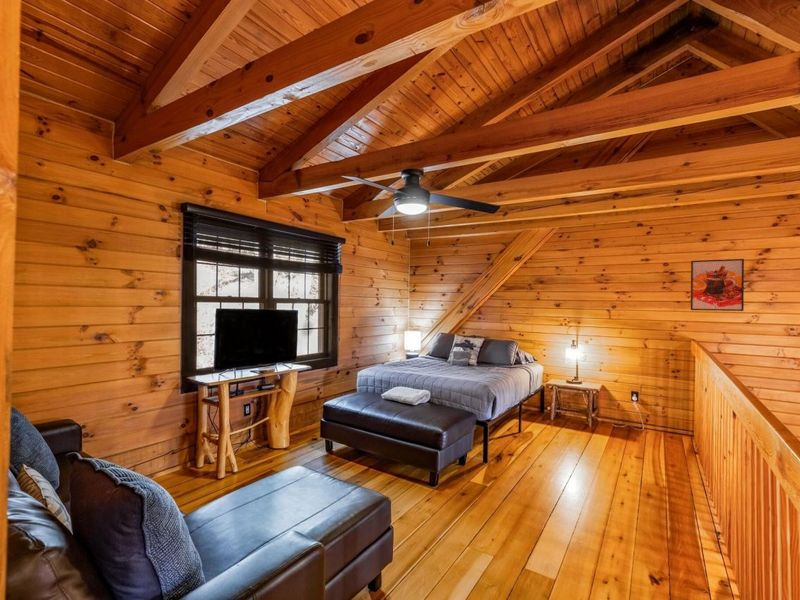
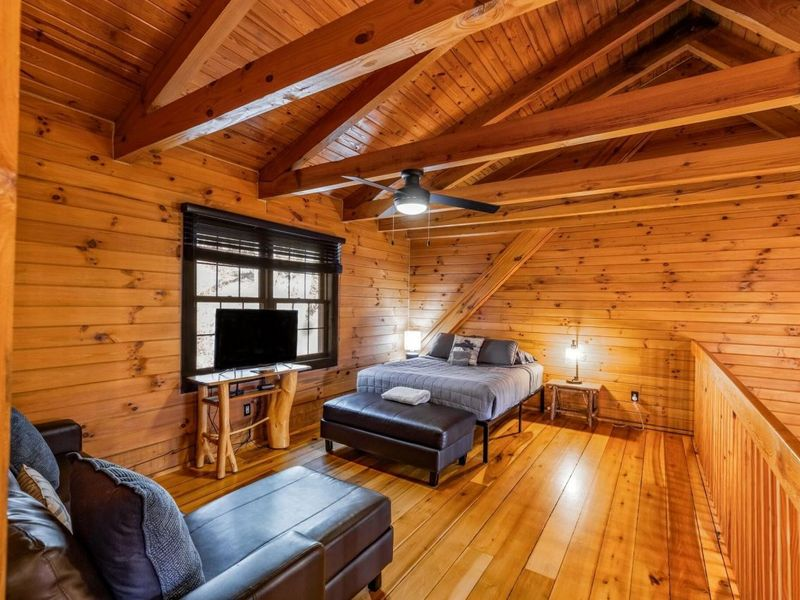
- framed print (716, 285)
